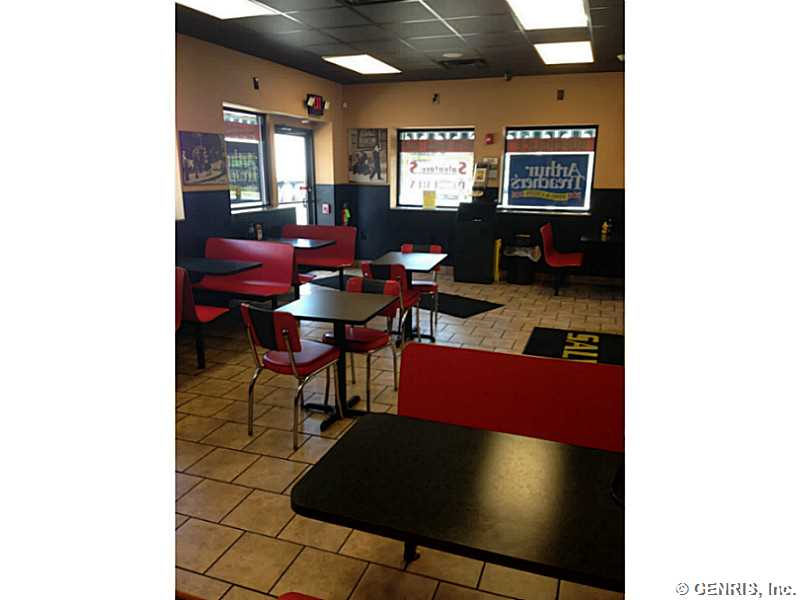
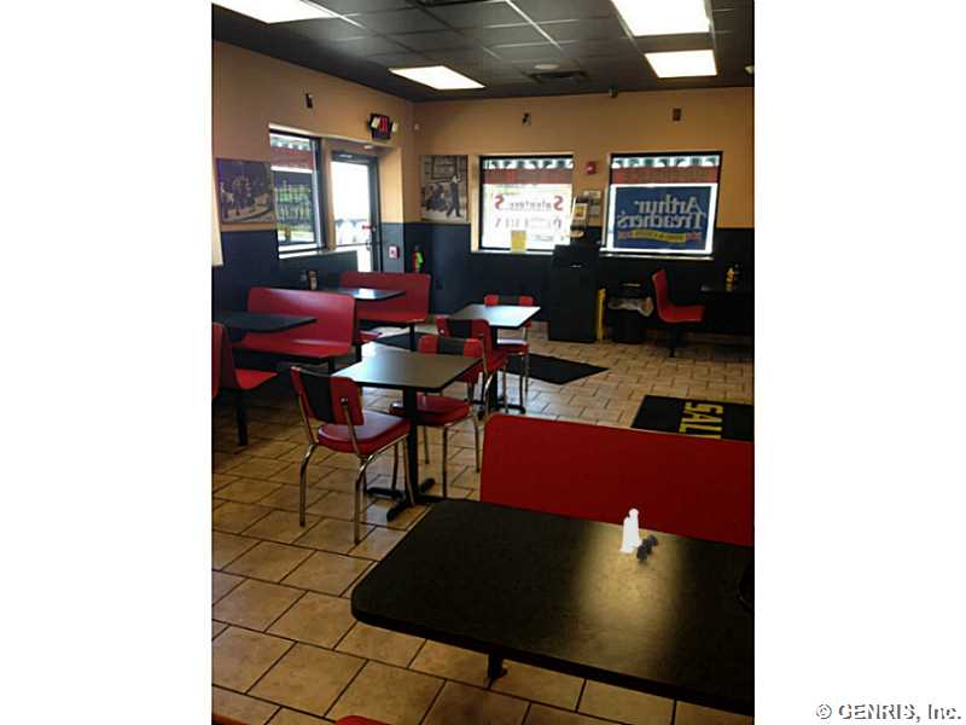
+ salt and pepper shaker set (638, 530)
